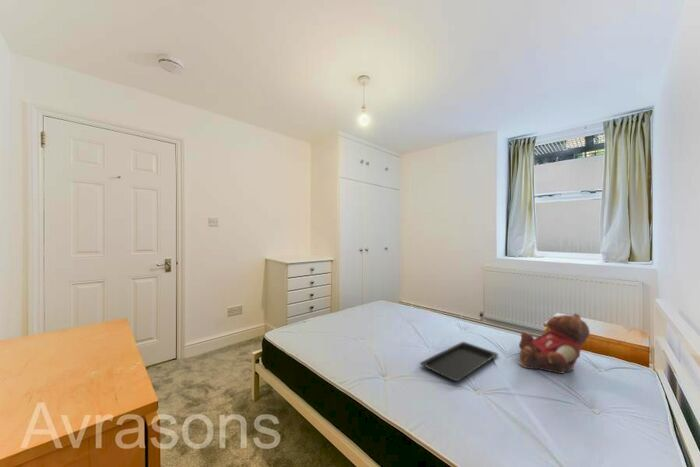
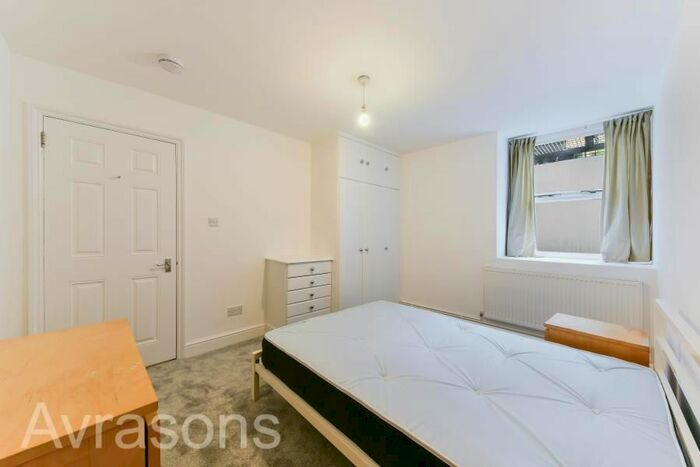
- serving tray (460, 360)
- teddy bear (551, 337)
